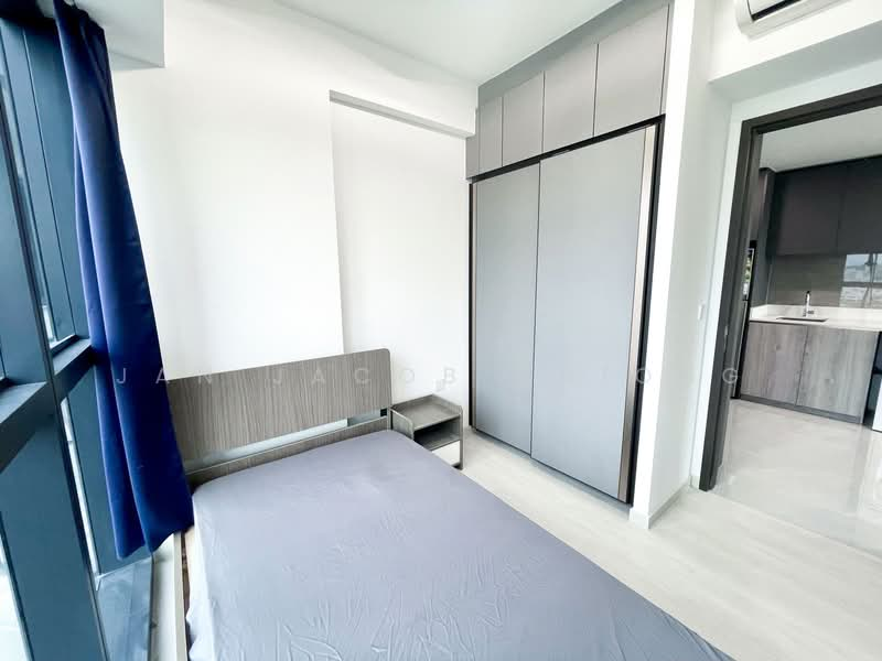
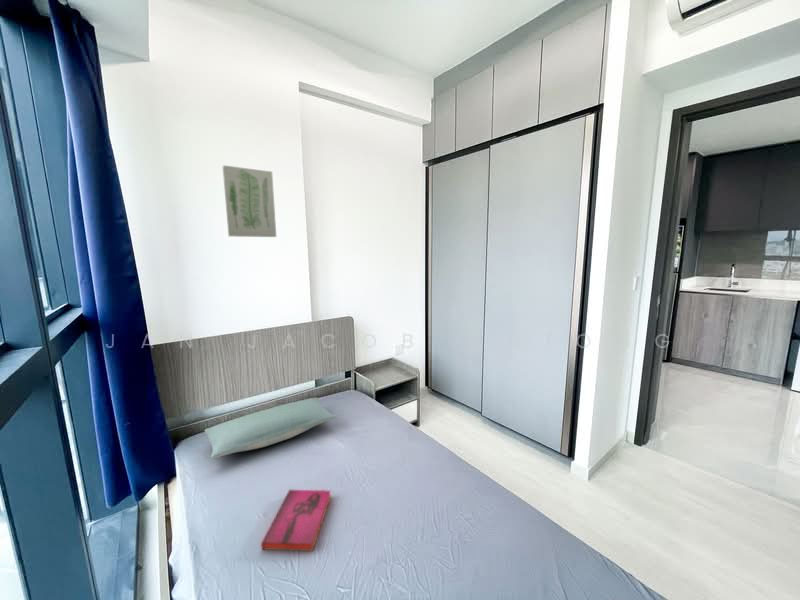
+ wall art (250, 203)
+ pillow (272, 423)
+ hardback book (299, 517)
